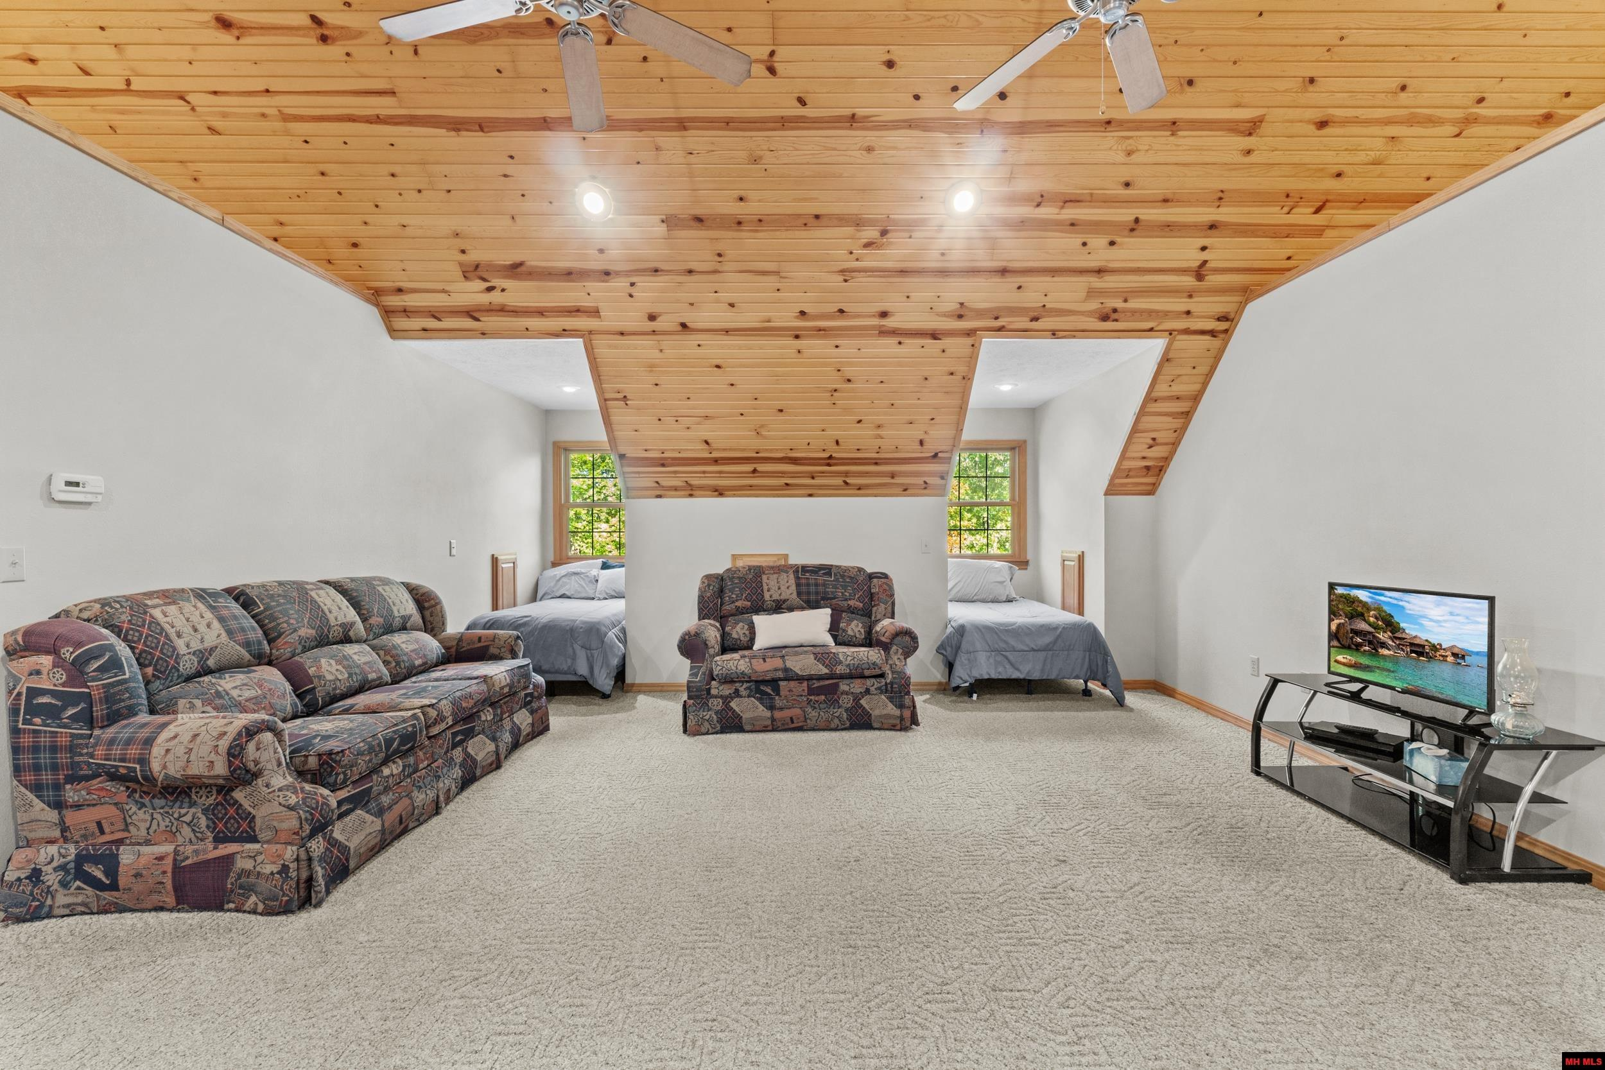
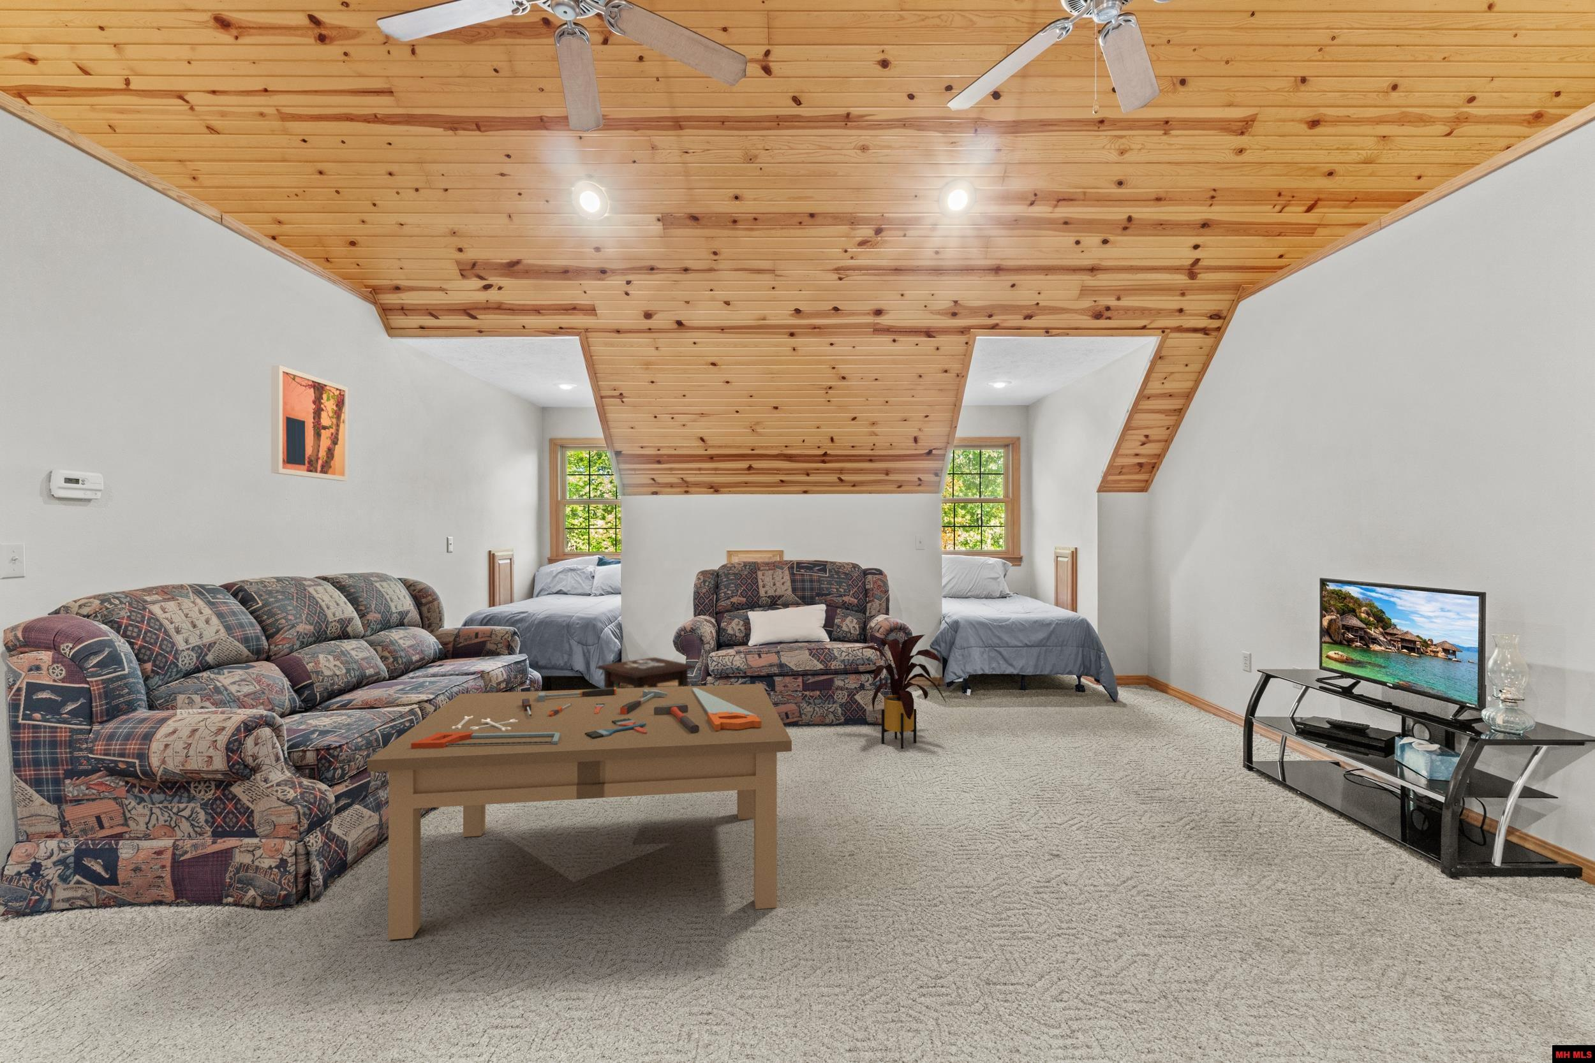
+ house plant (896, 688)
+ side table (643, 687)
+ wall art (312, 427)
+ coffee table (604, 785)
